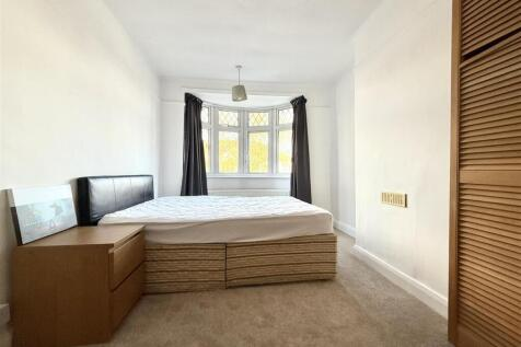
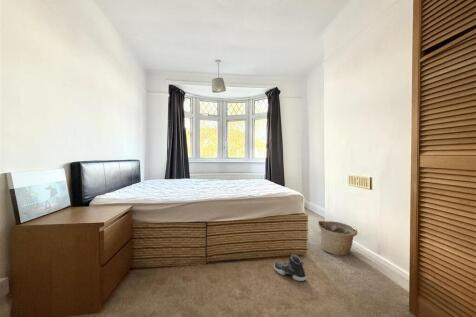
+ basket (336, 237)
+ sneaker (289, 264)
